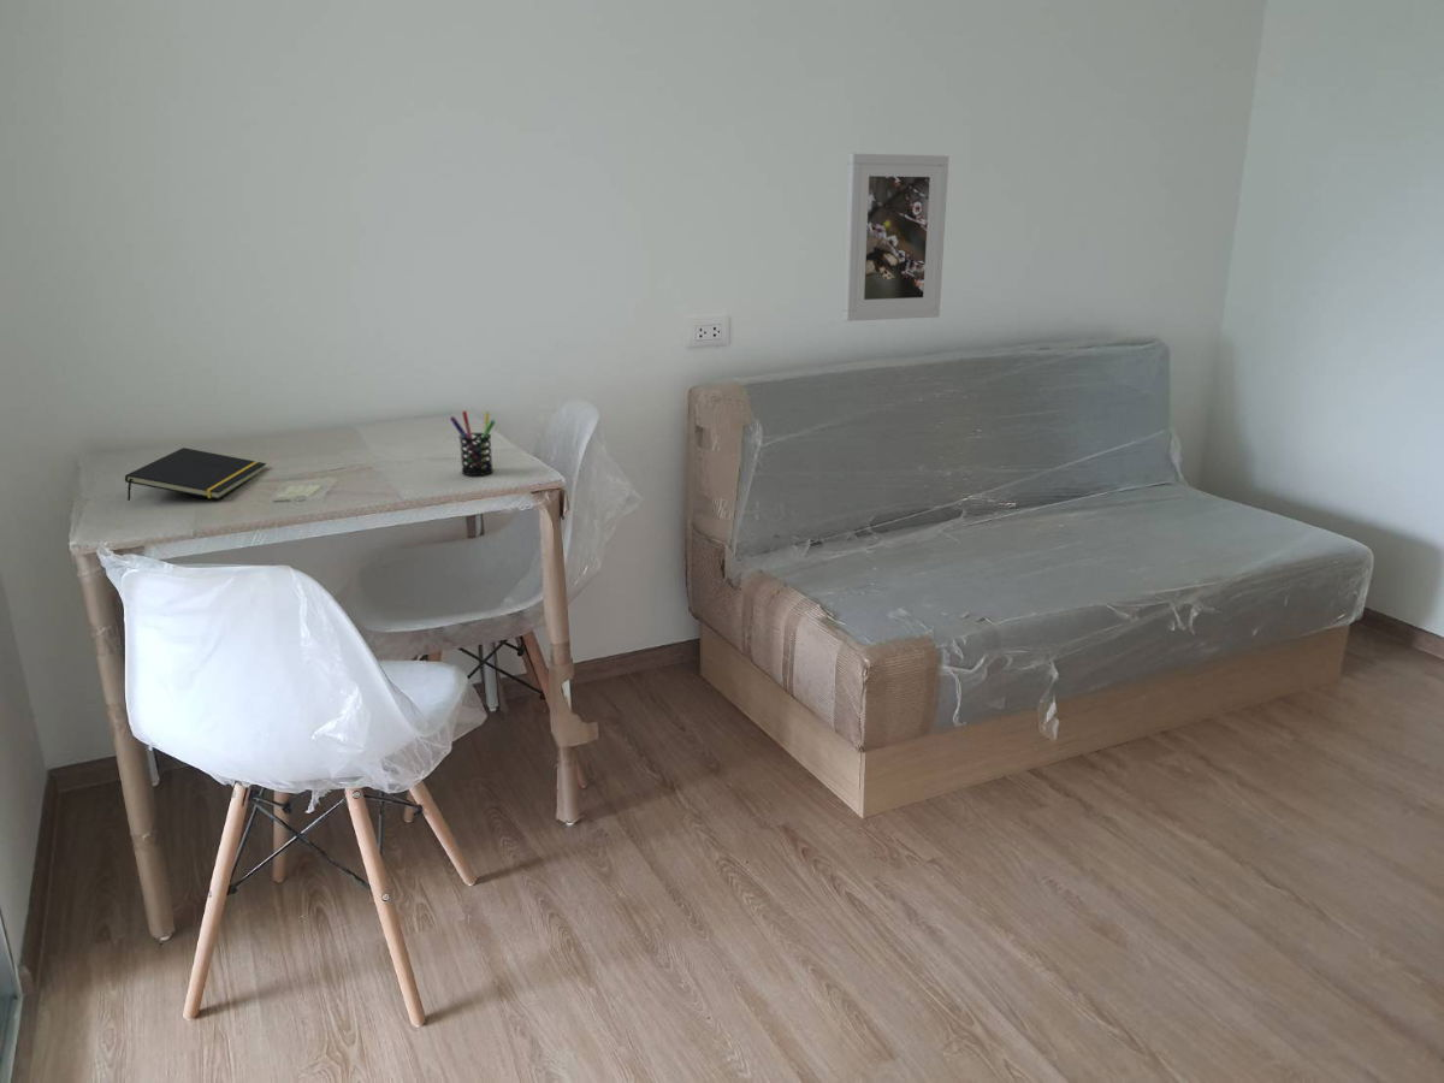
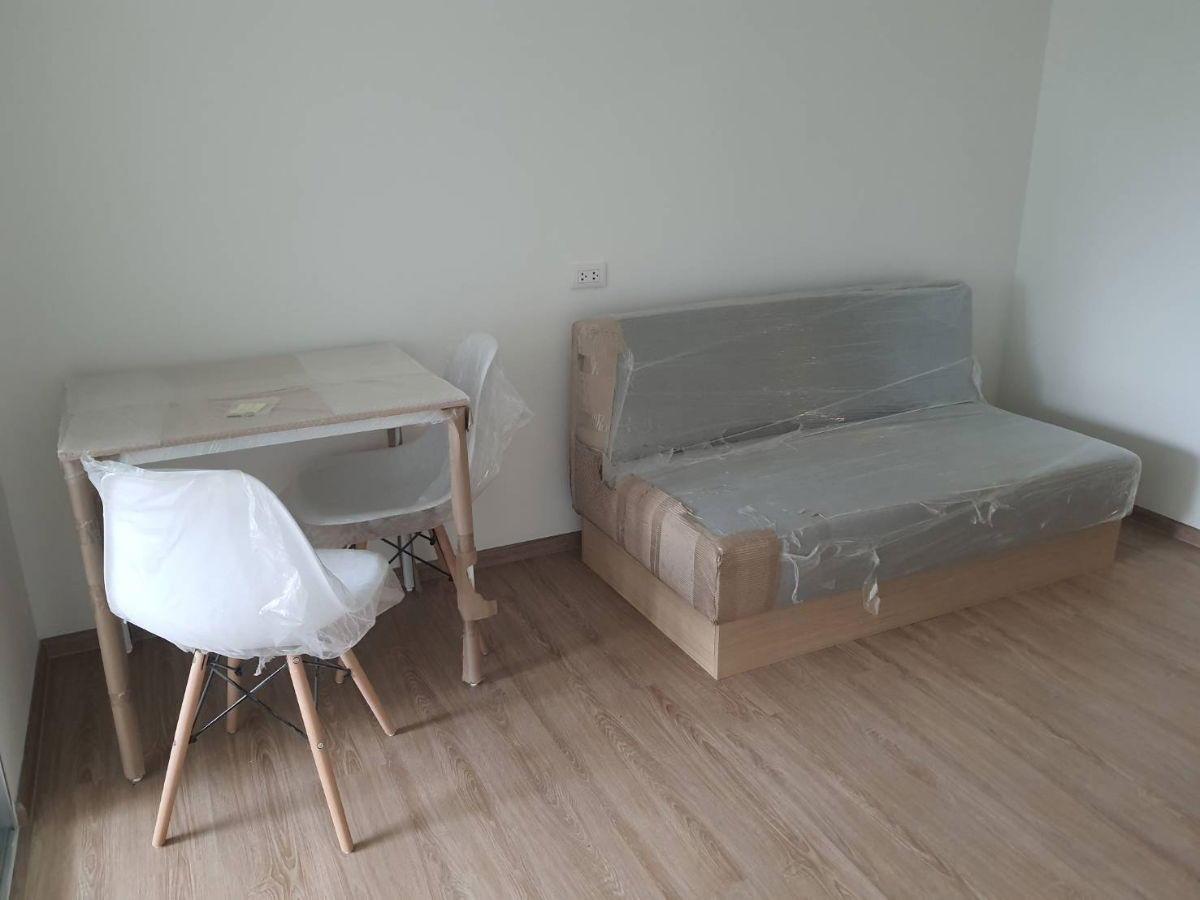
- pen holder (477, 442)
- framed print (895, 238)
- notepad (199, 472)
